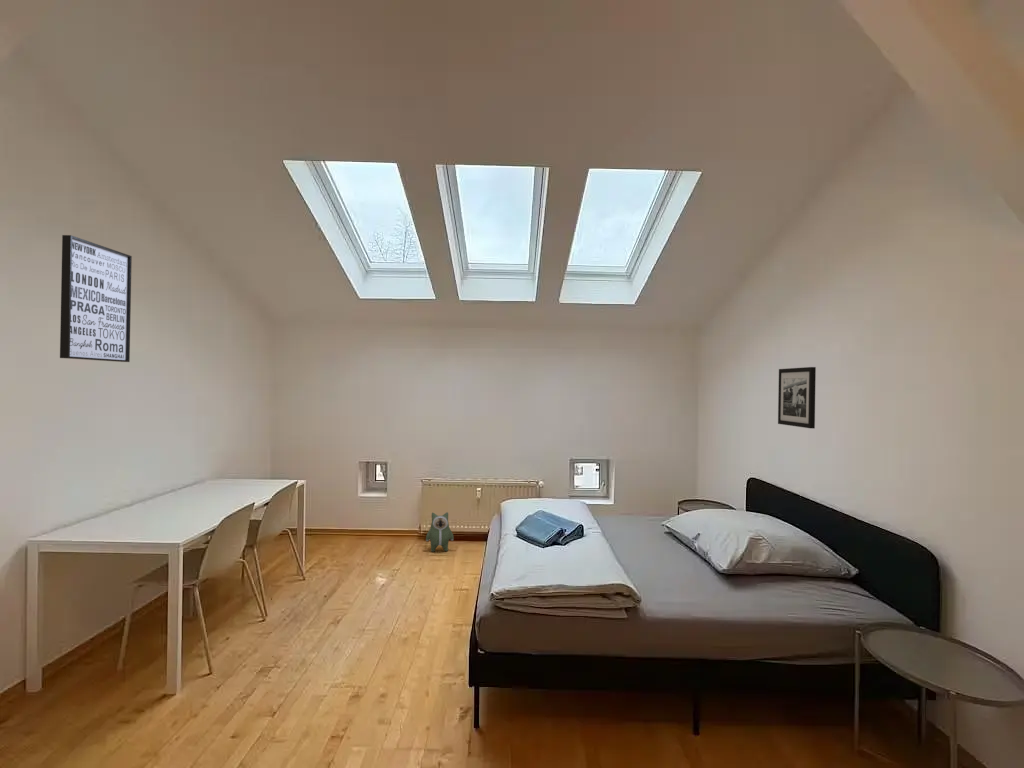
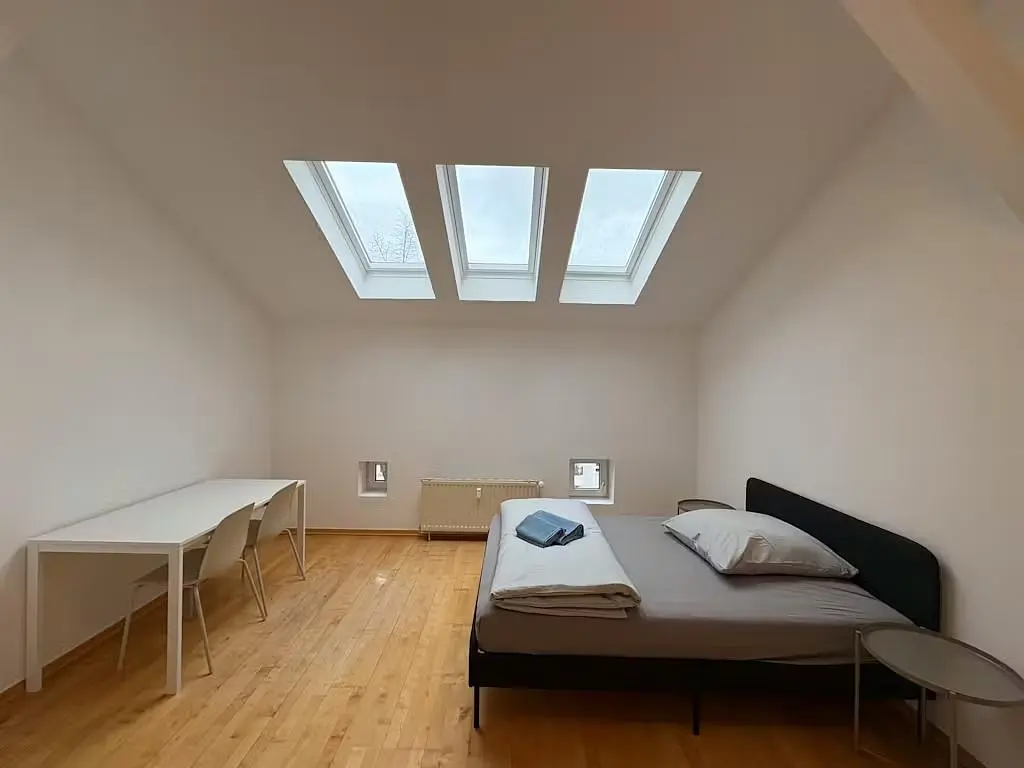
- wall art (98, 303)
- plush toy (439, 532)
- picture frame (795, 397)
